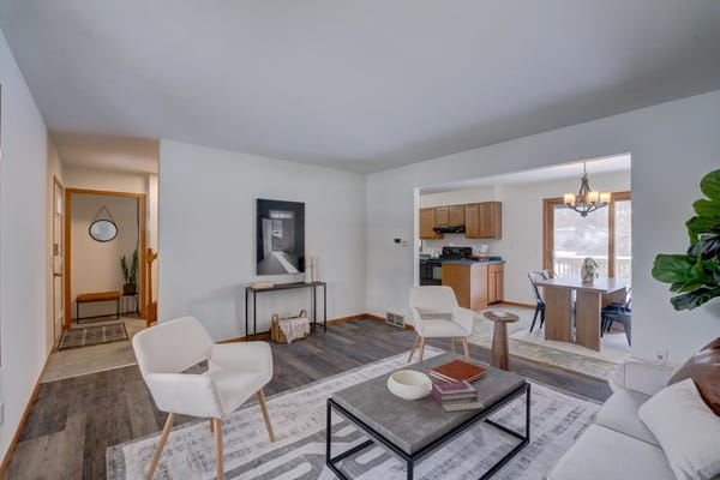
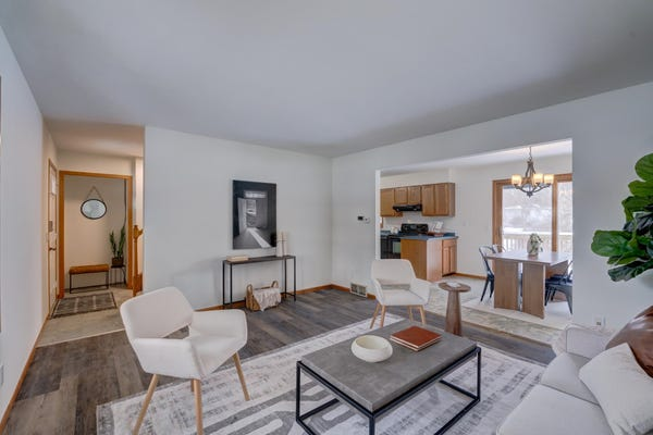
- book (454, 392)
